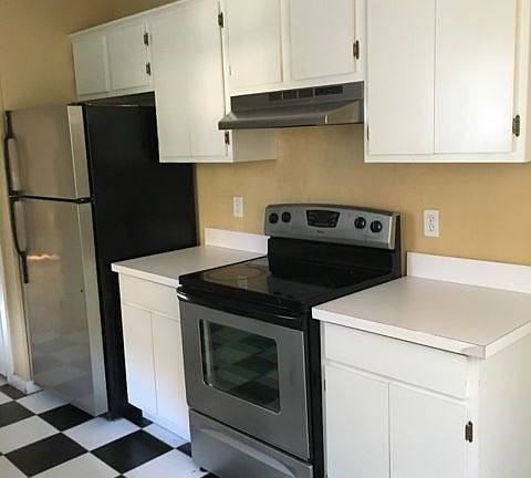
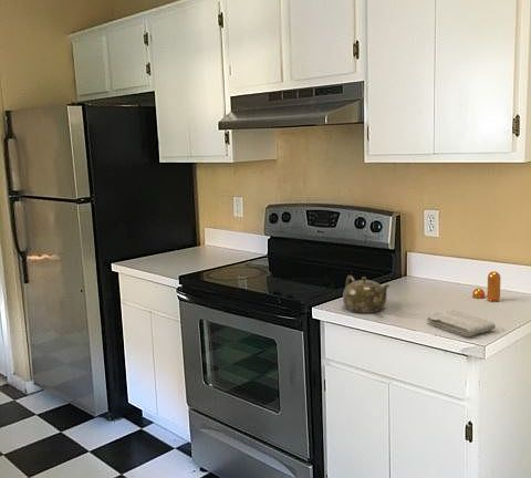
+ pepper shaker (488, 283)
+ teapot (366, 292)
+ washcloth (459, 321)
